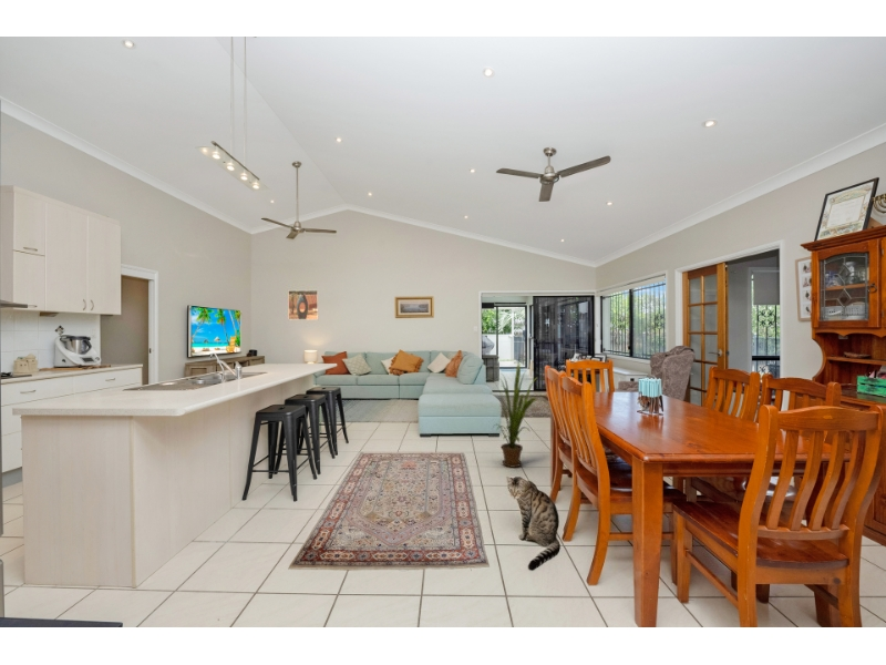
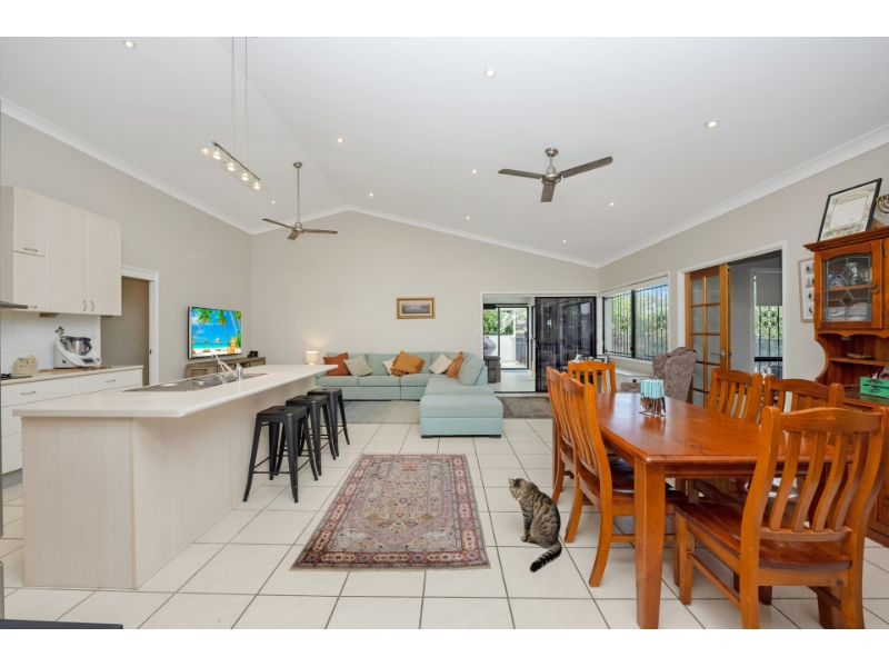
- house plant (511, 413)
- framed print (302, 305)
